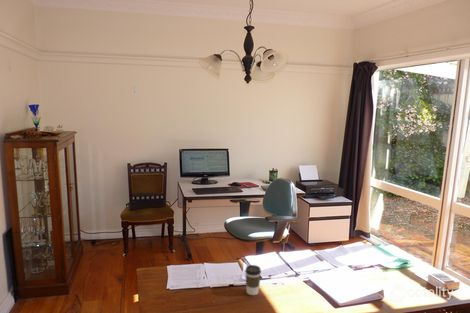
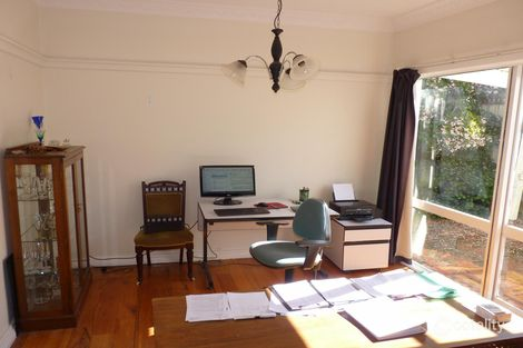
- coffee cup (252, 280)
